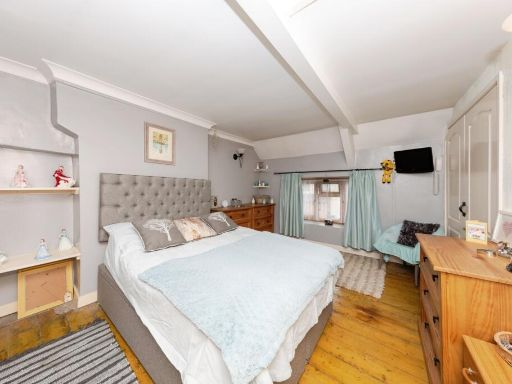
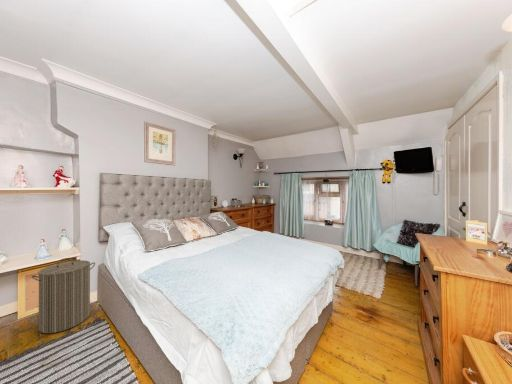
+ laundry hamper (66, 289)
